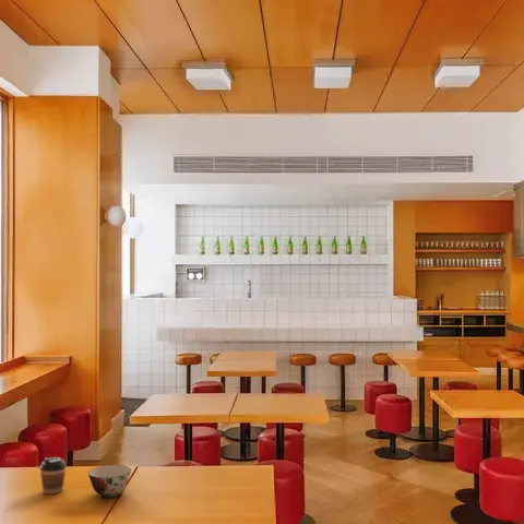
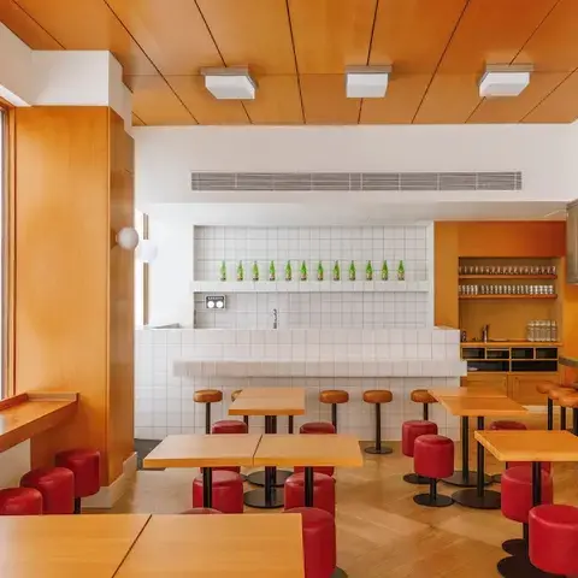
- coffee cup (52, 474)
- soup bowl (109, 483)
